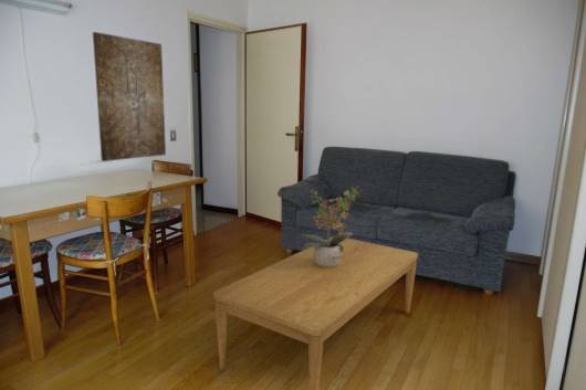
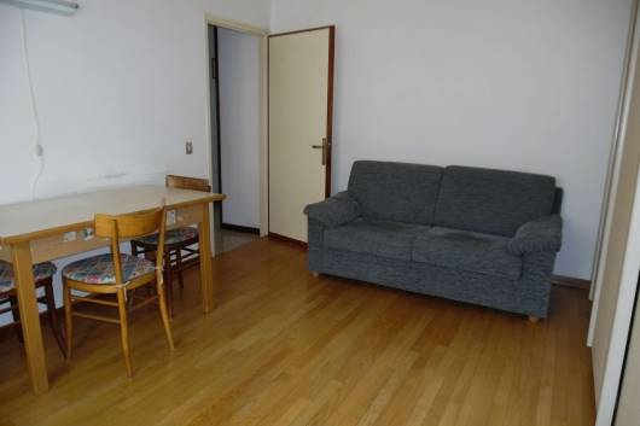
- coffee table (327, 304)
- potted plant (333, 225)
- wall art (133, 99)
